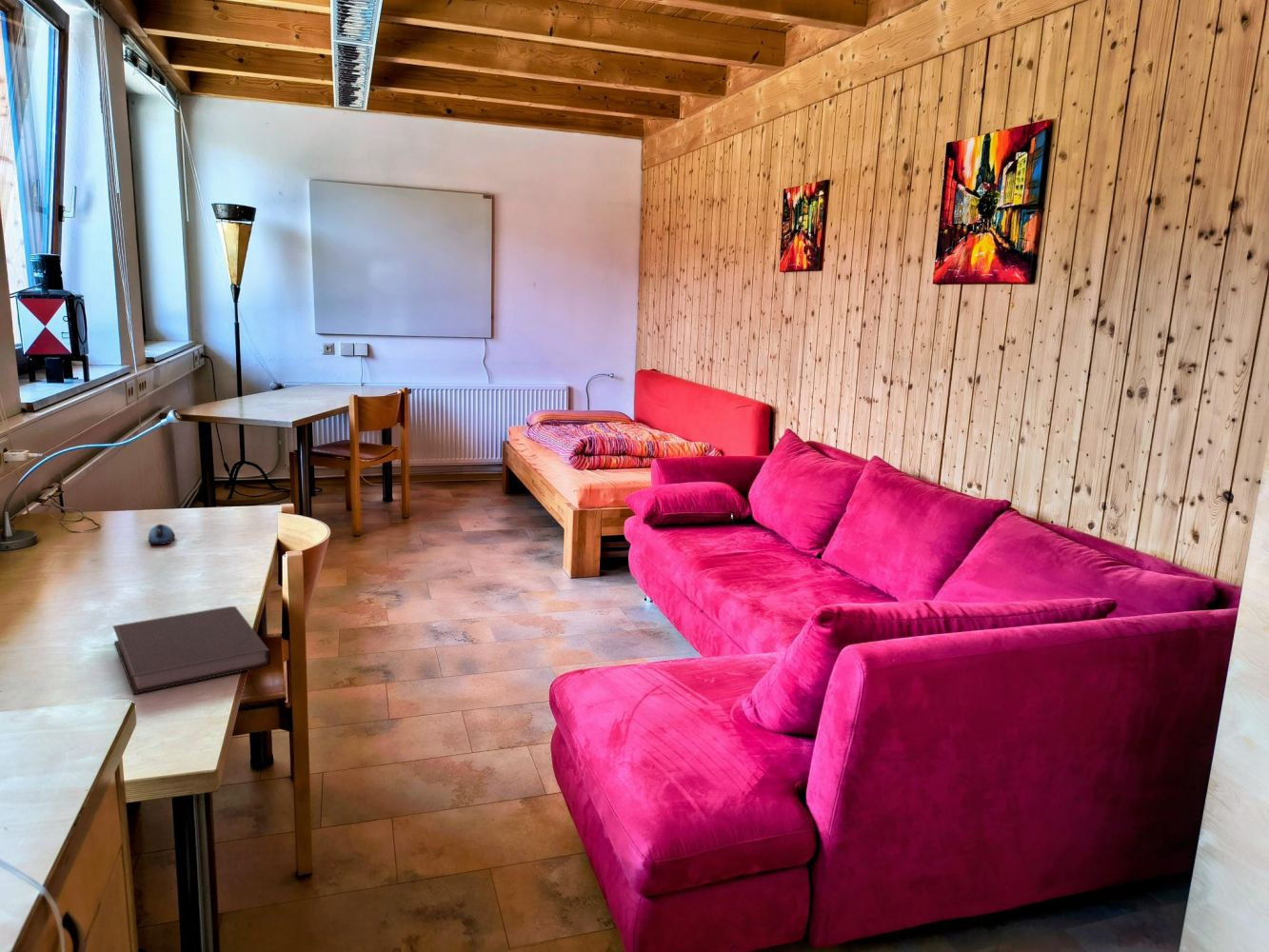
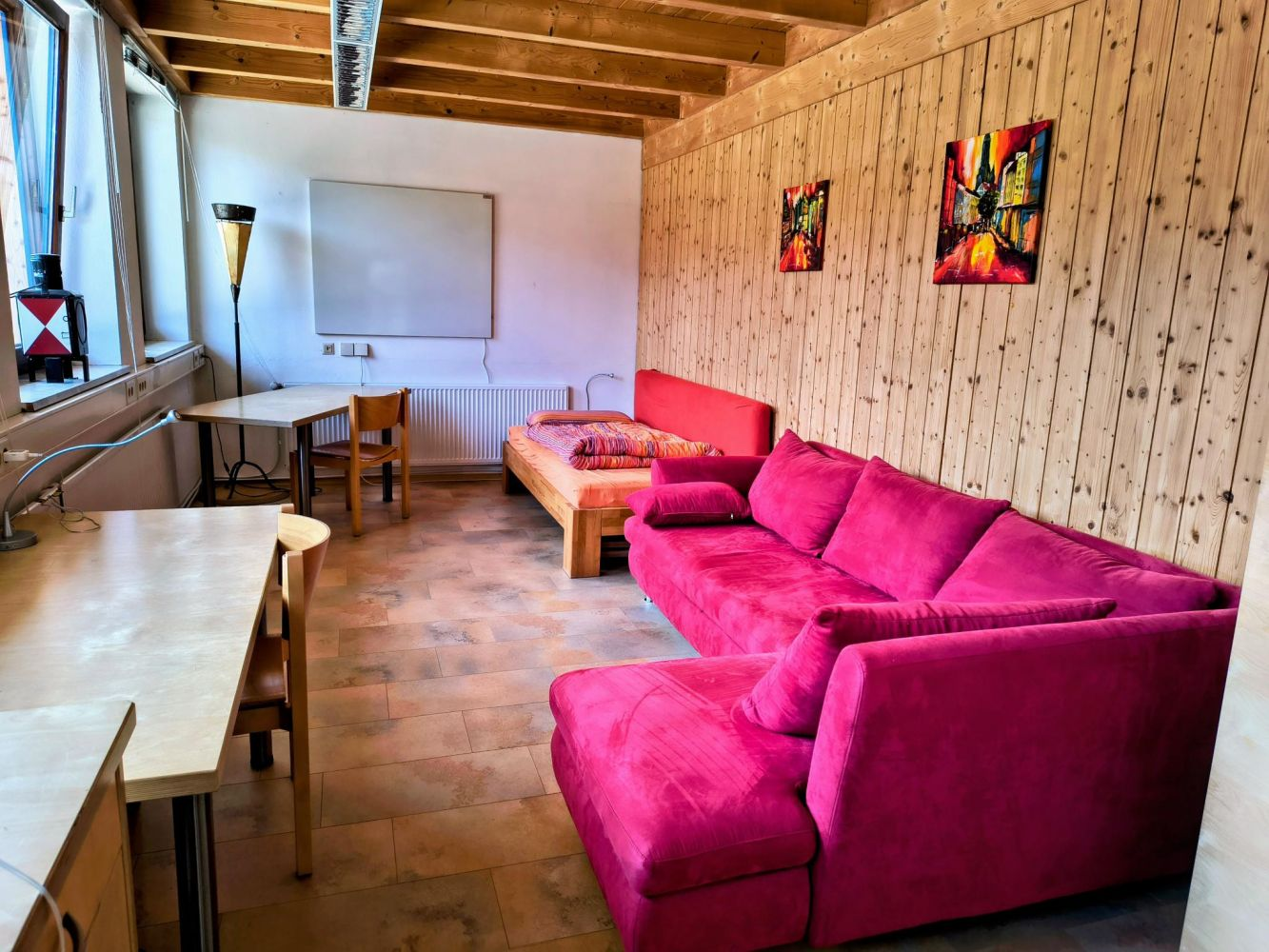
- notebook (189, 645)
- computer mouse (161, 532)
